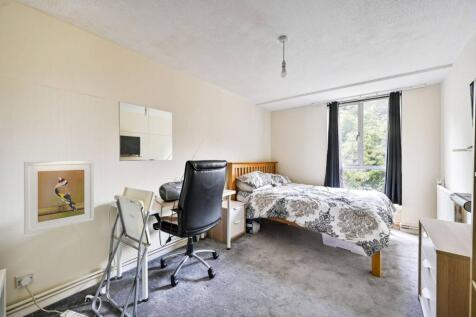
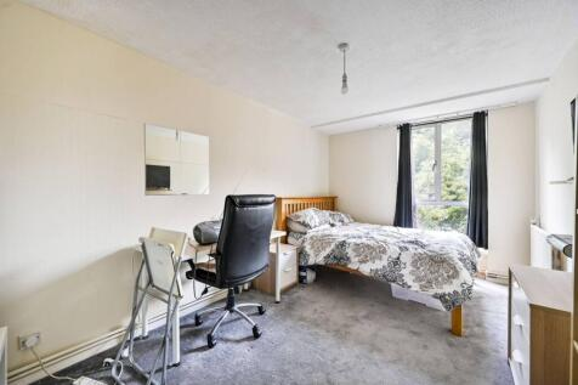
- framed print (62, 194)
